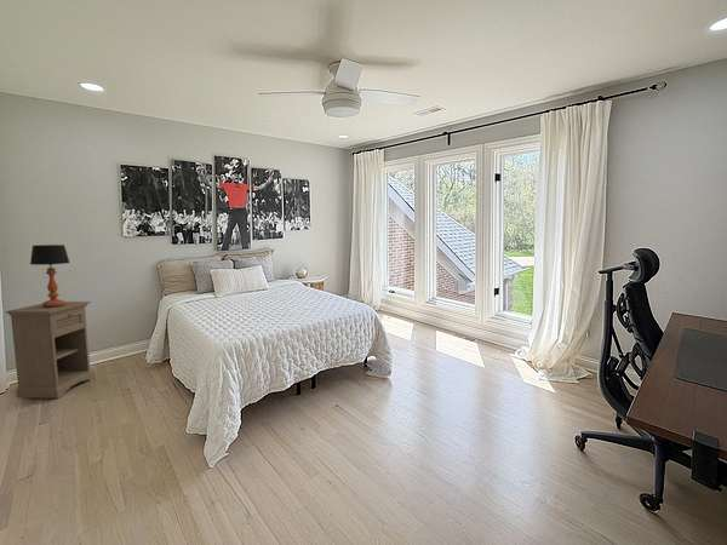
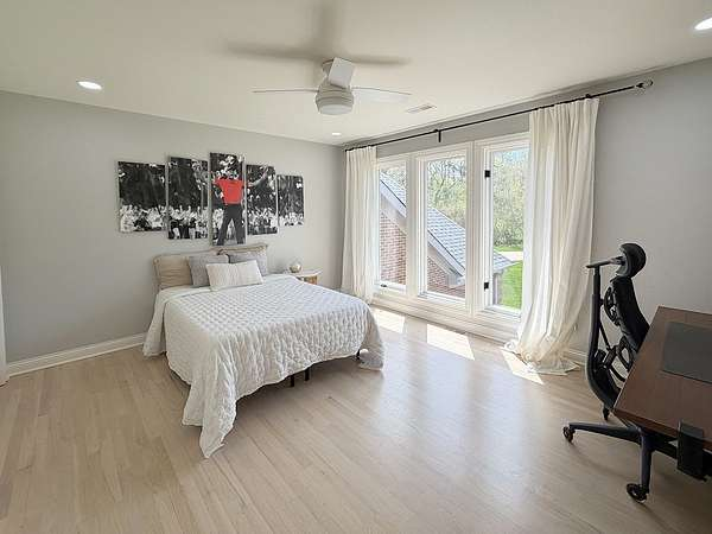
- table lamp (51, 275)
- nightstand (55, 346)
